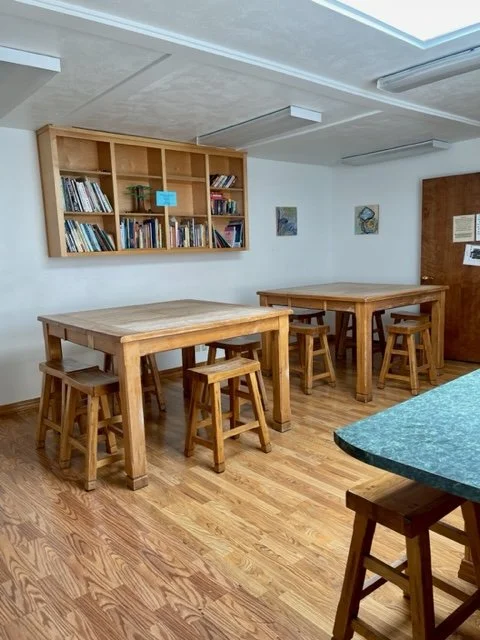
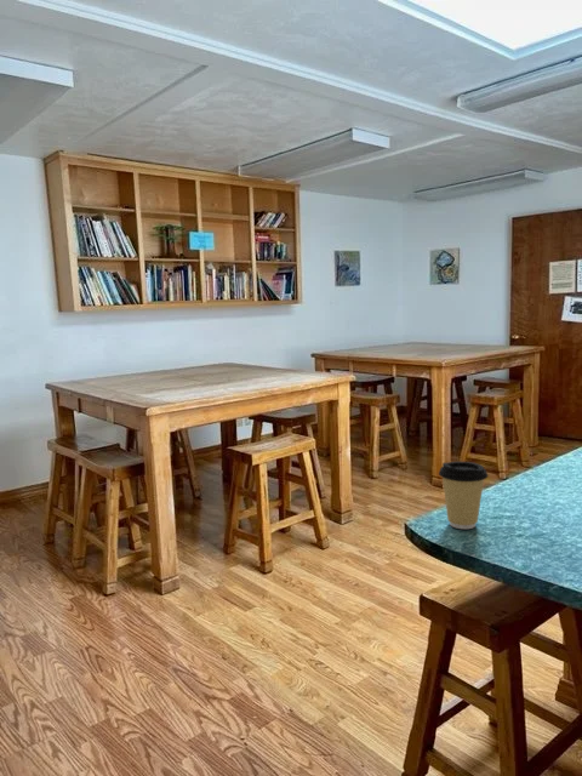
+ coffee cup (462, 493)
